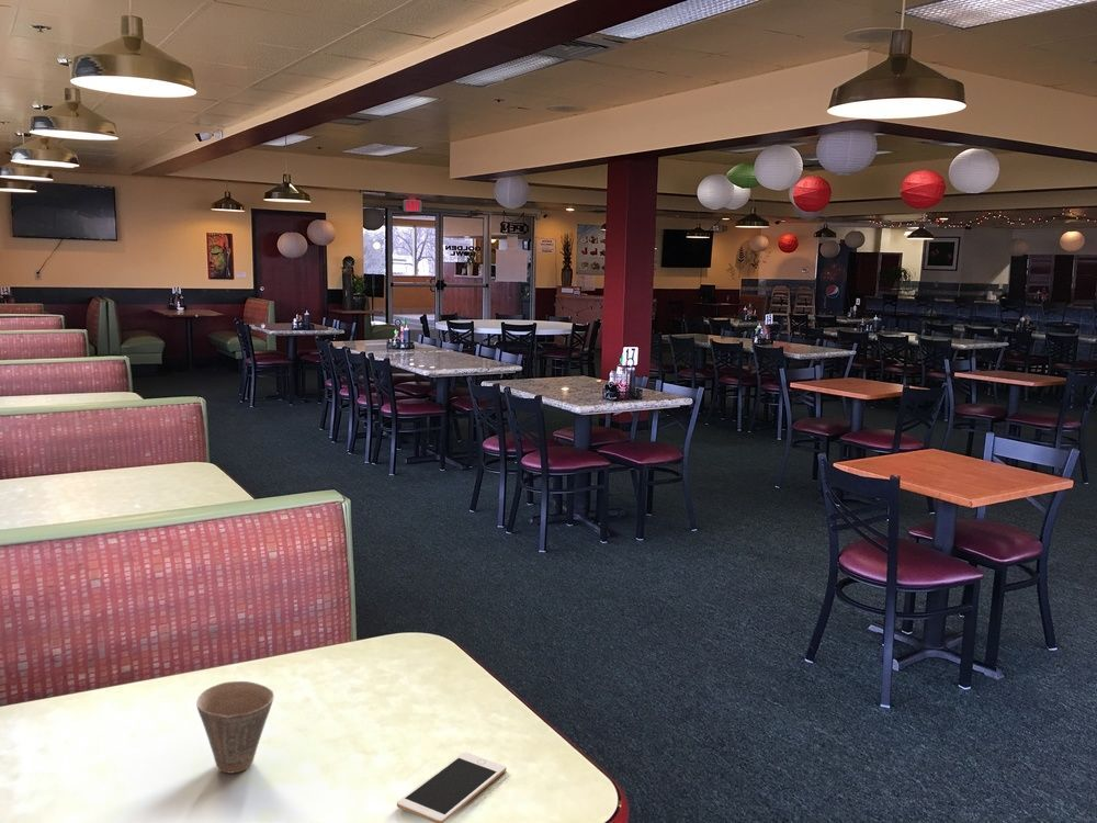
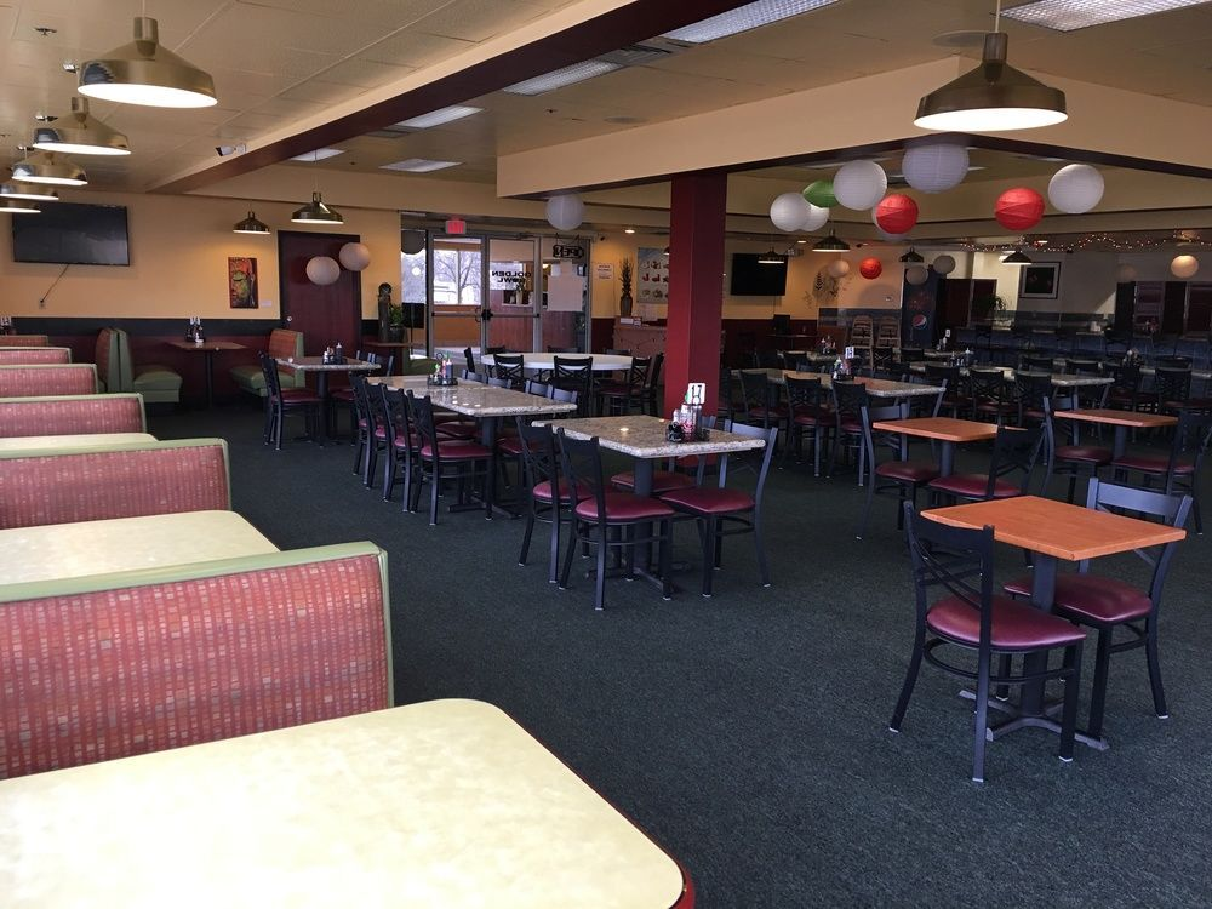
- cup (236, 730)
- cell phone (453, 786)
